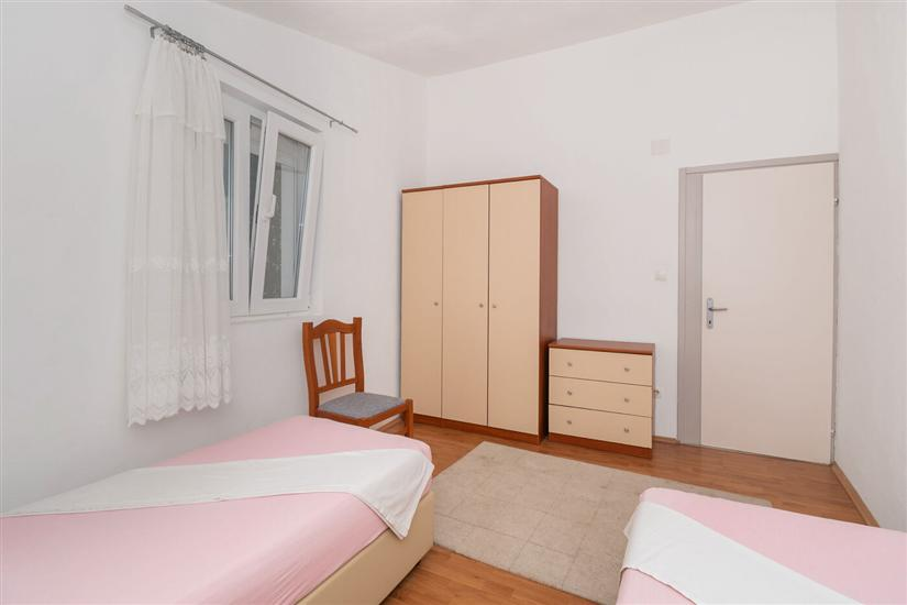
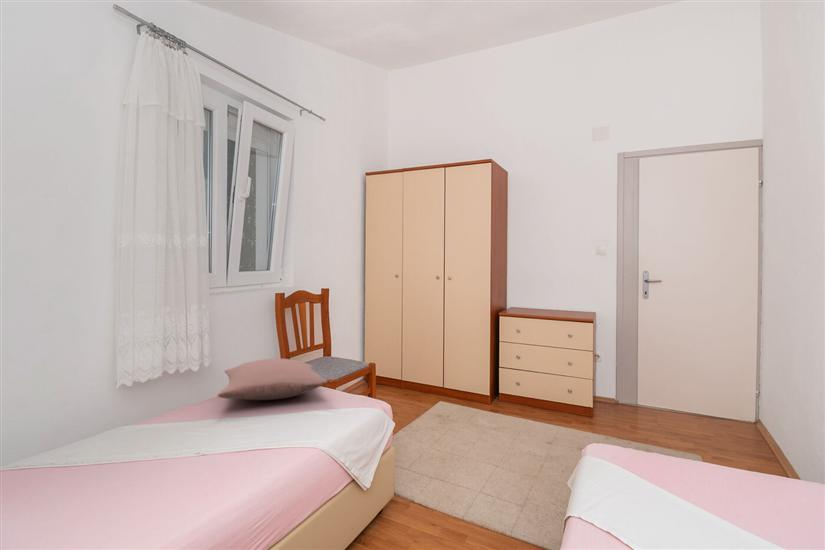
+ pillow (272, 377)
